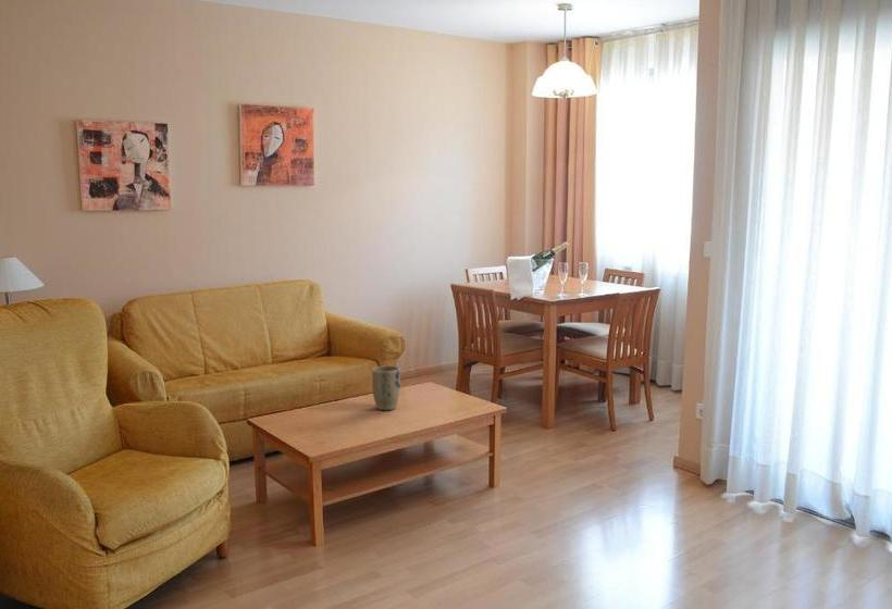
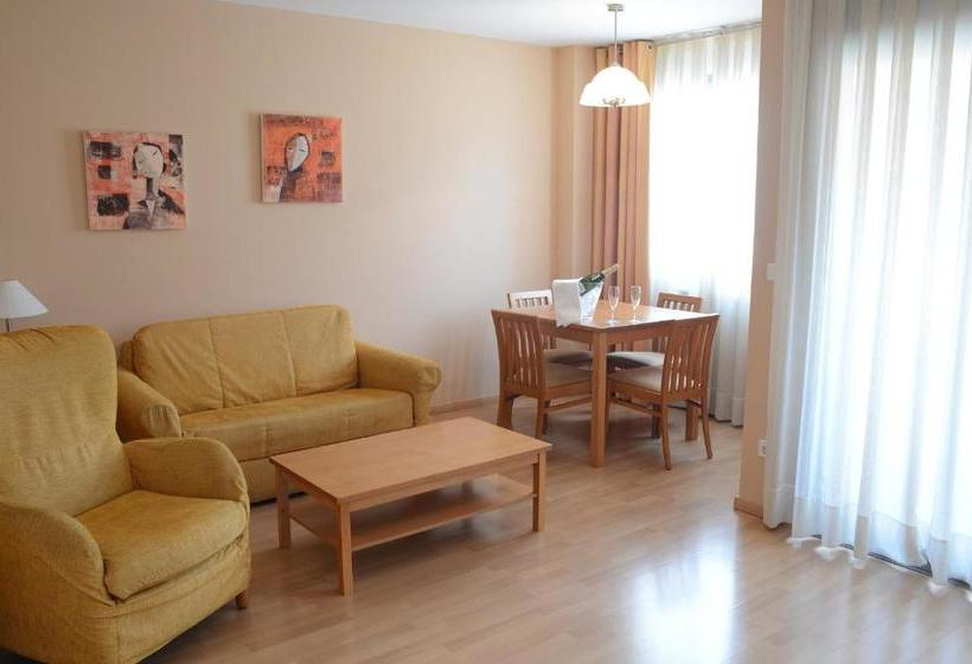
- plant pot (386, 388)
